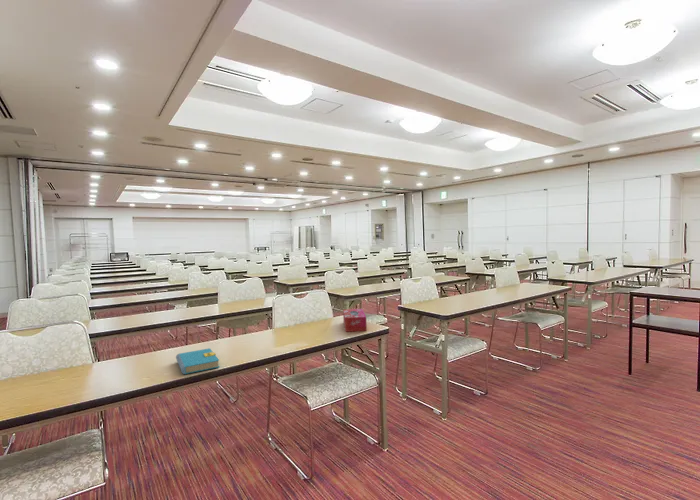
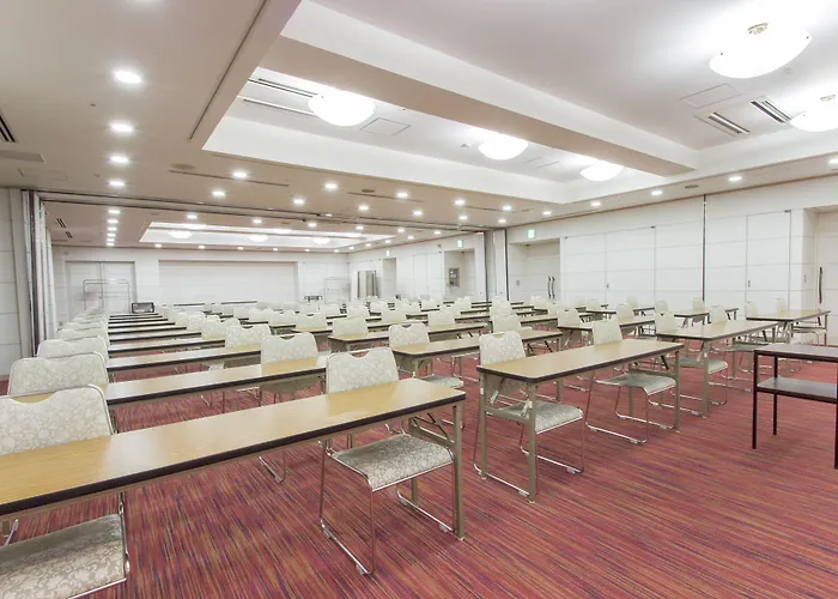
- book (197, 360)
- tissue box (354, 319)
